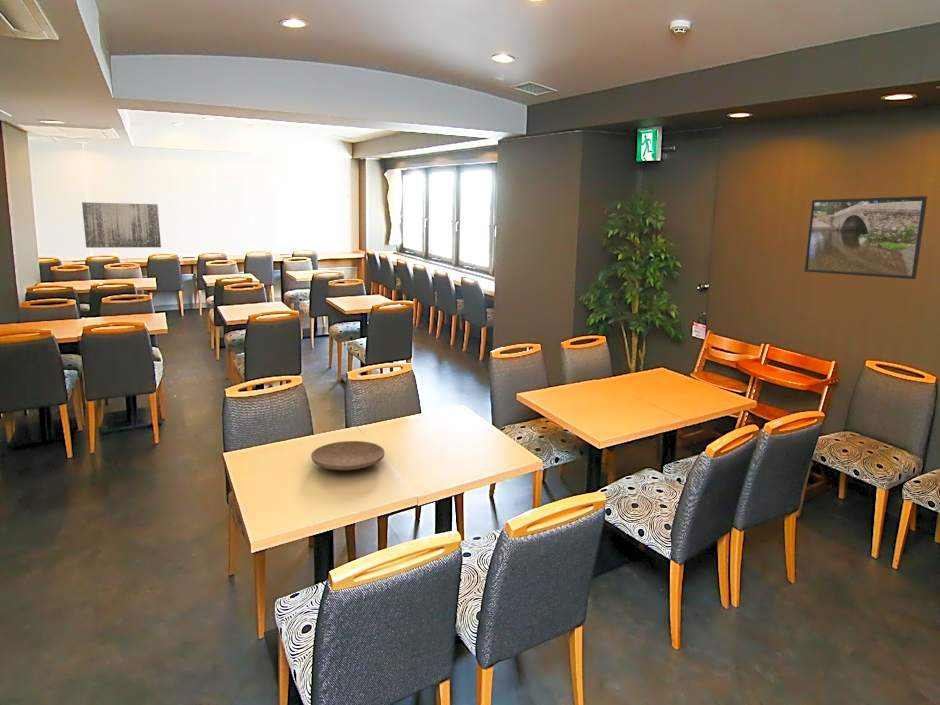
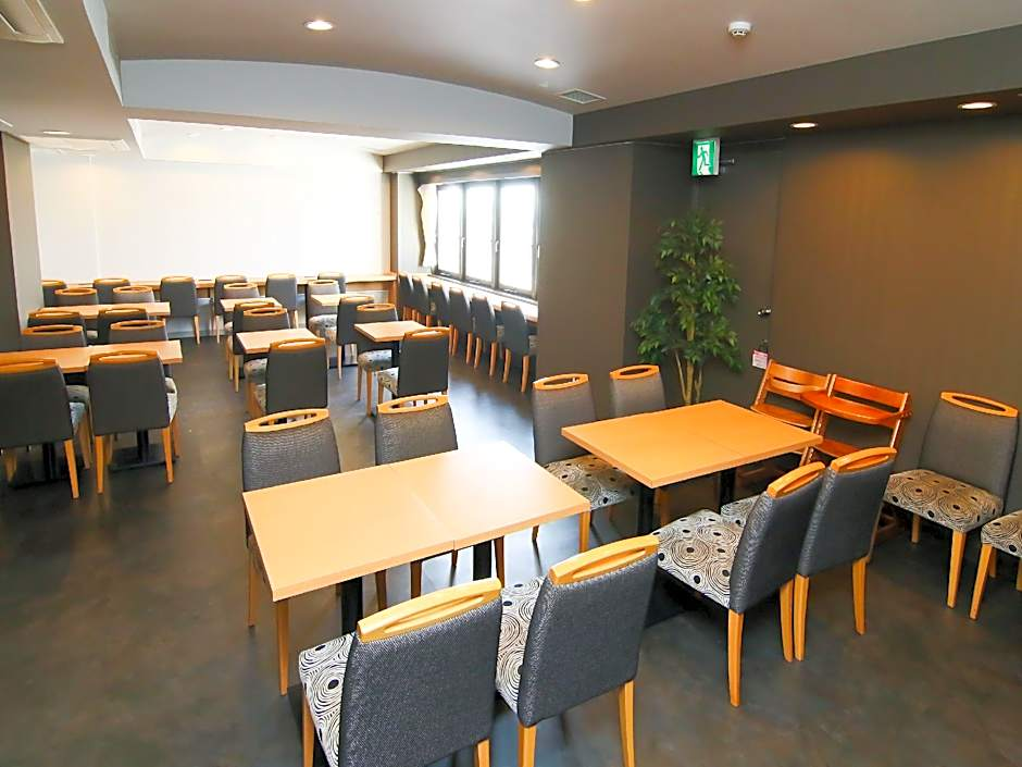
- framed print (860, 237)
- plate (348, 458)
- wall art (122, 225)
